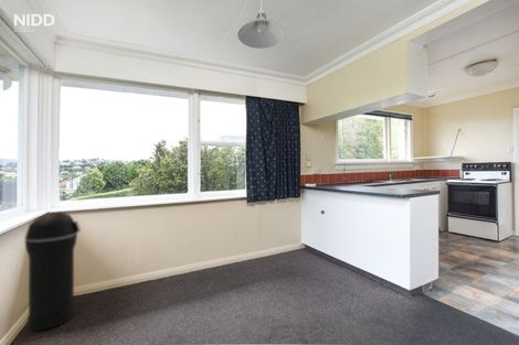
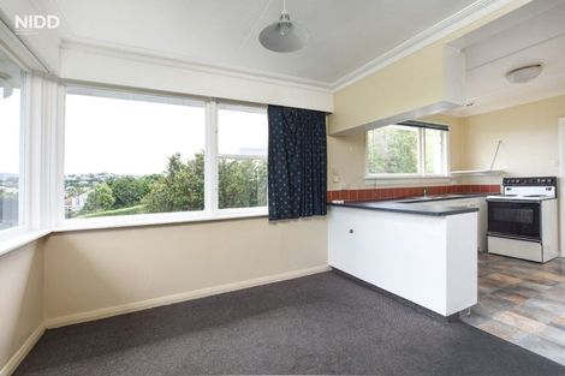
- trash can (54, 266)
